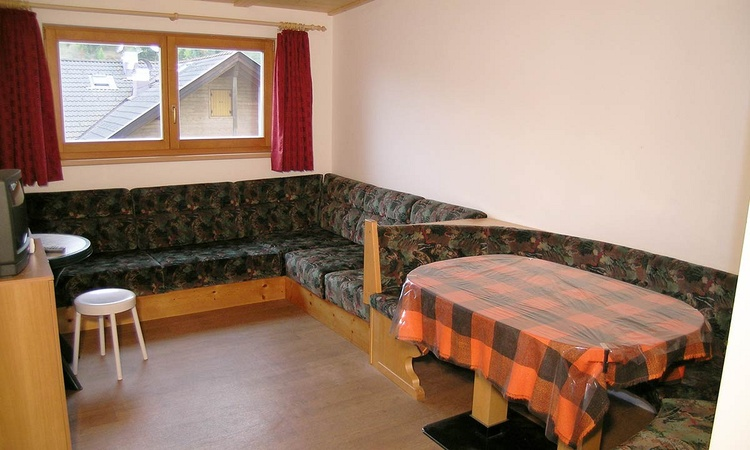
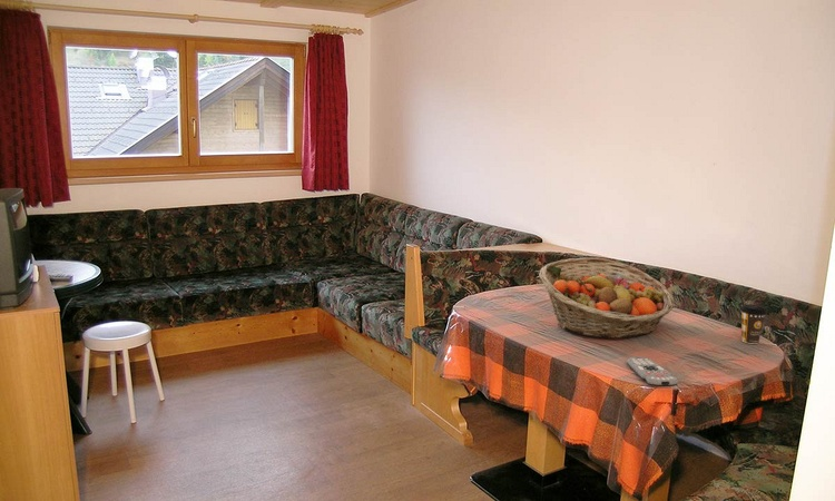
+ remote control (649, 371)
+ coffee cup (752, 324)
+ fruit basket (605, 296)
